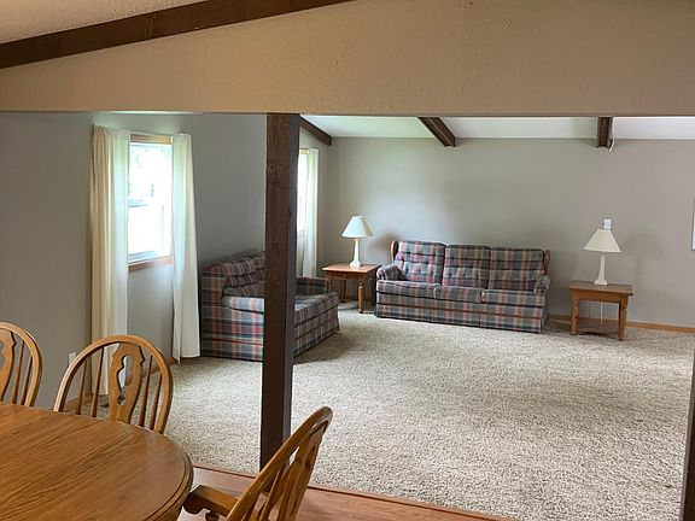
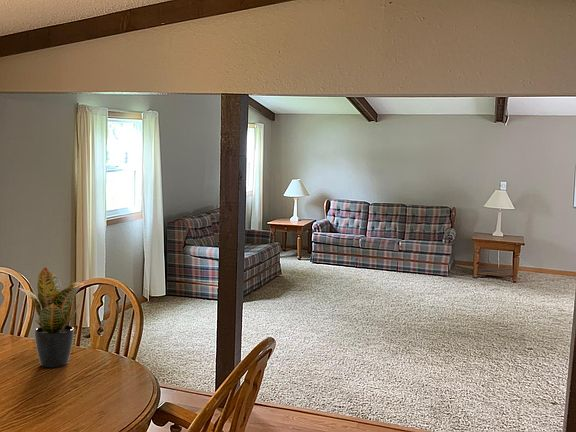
+ potted plant (57, 312)
